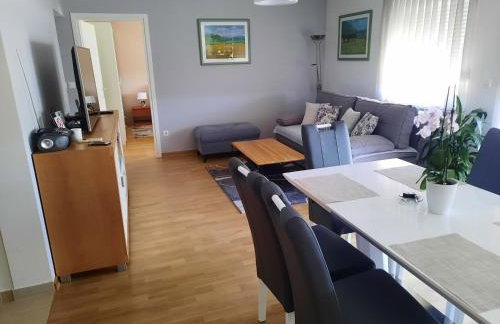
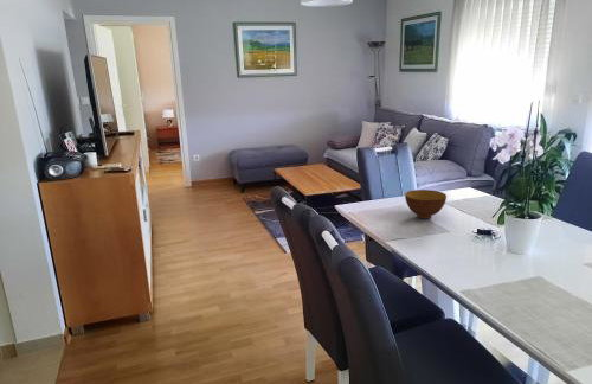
+ bowl (424, 205)
